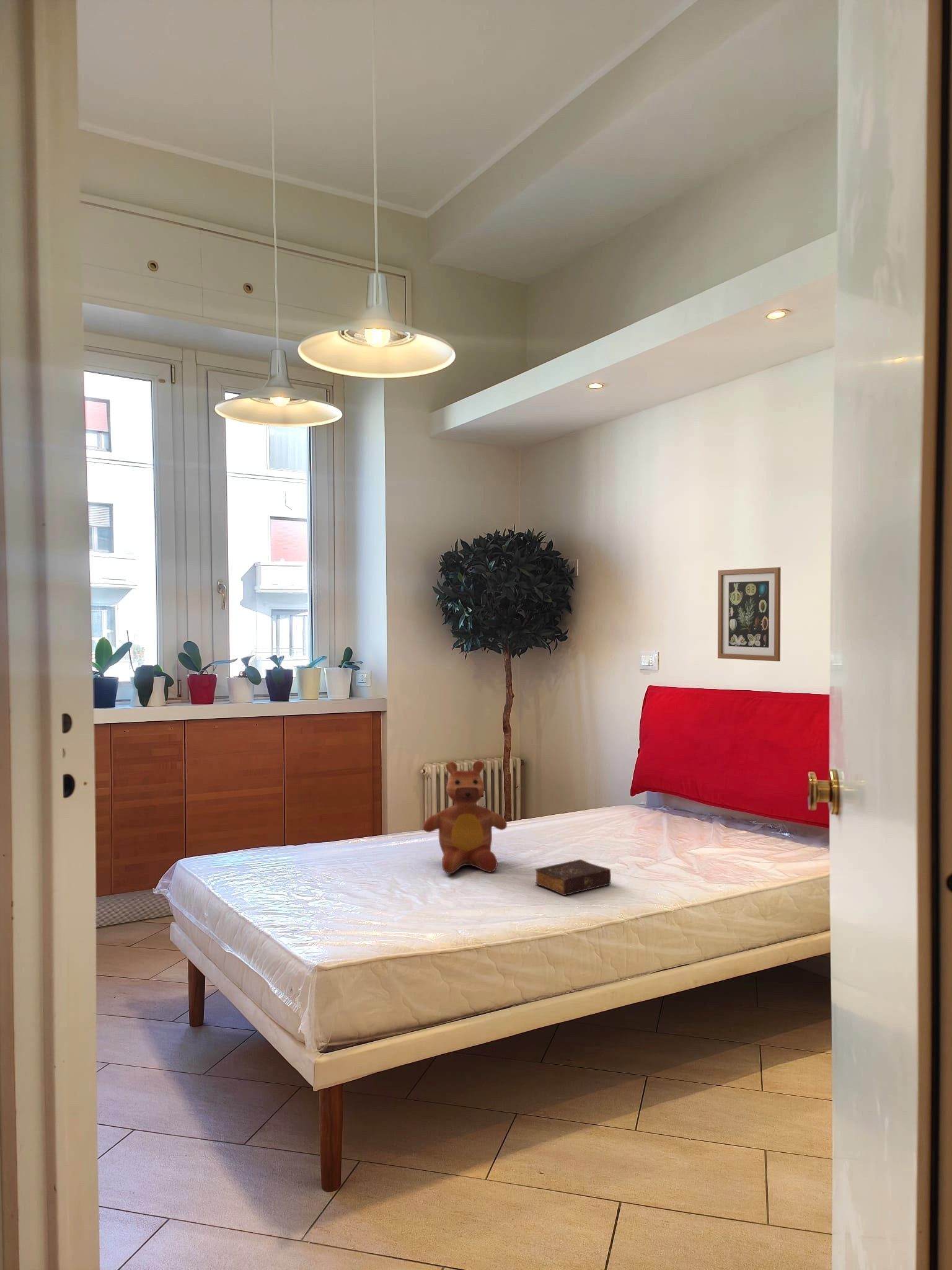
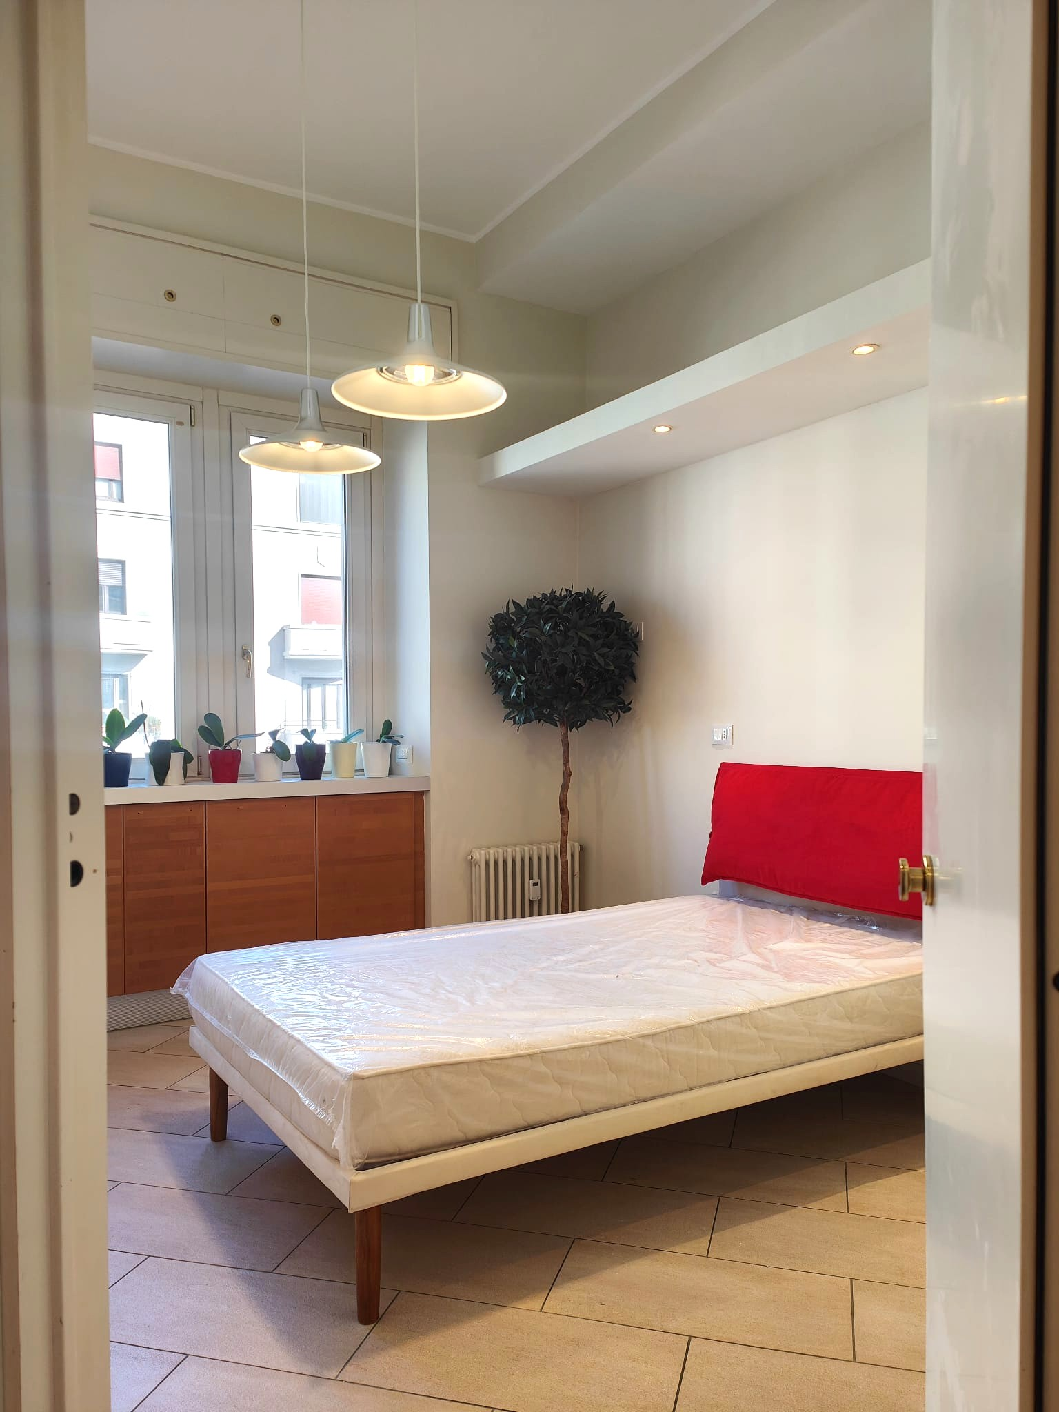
- book (573, 876)
- teddy bear (467, 815)
- wall art (748, 614)
